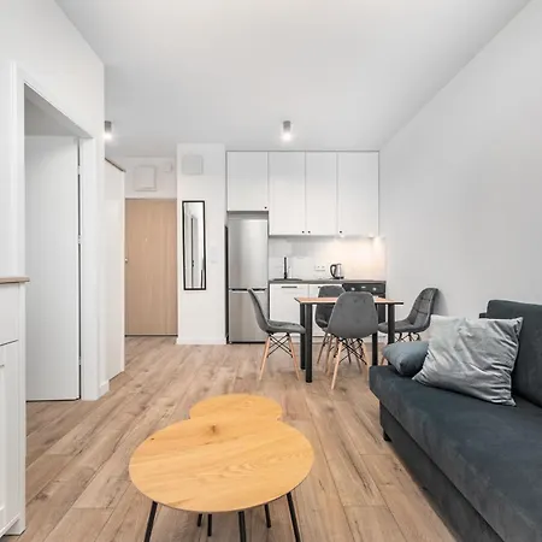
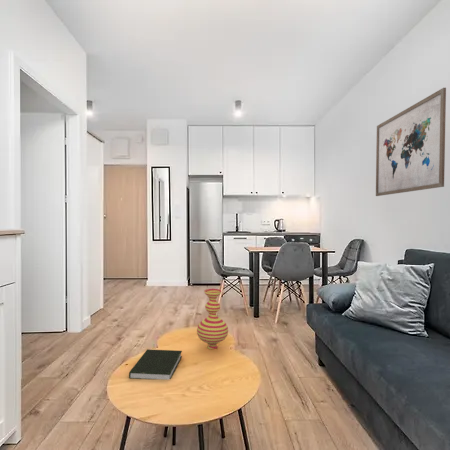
+ wall art (404, 151)
+ vase (212, 318)
+ book (157, 363)
